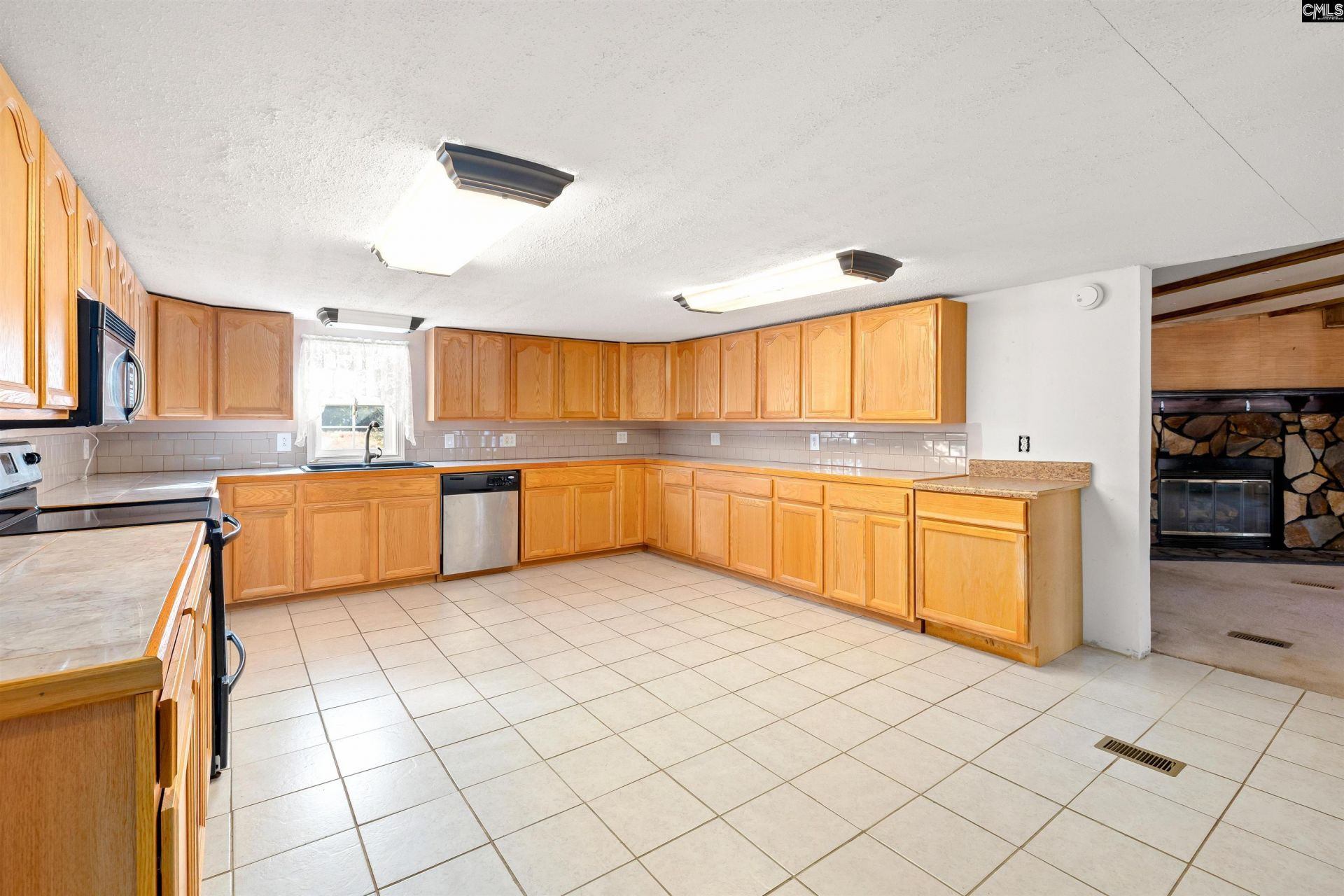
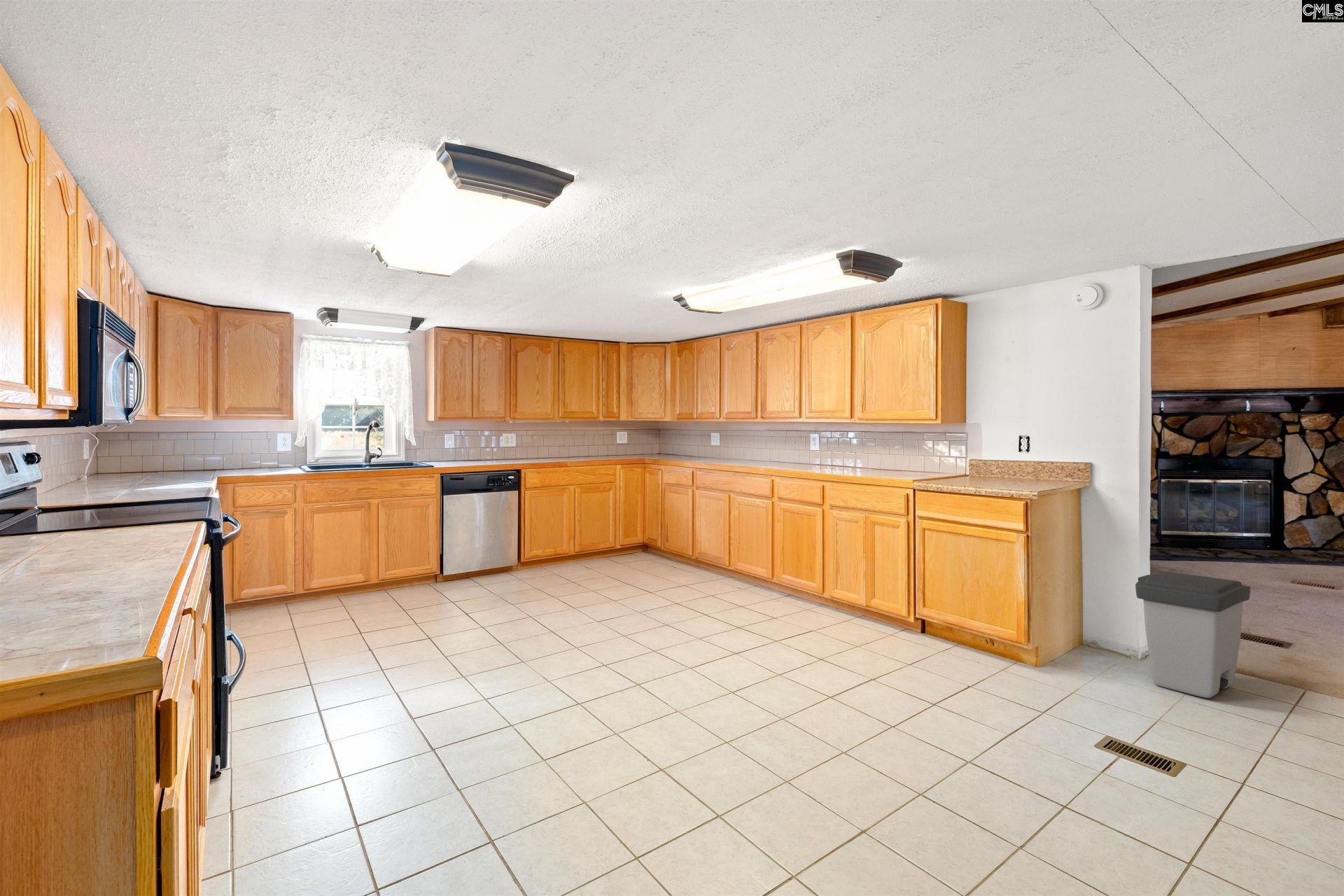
+ trash can (1190, 631)
